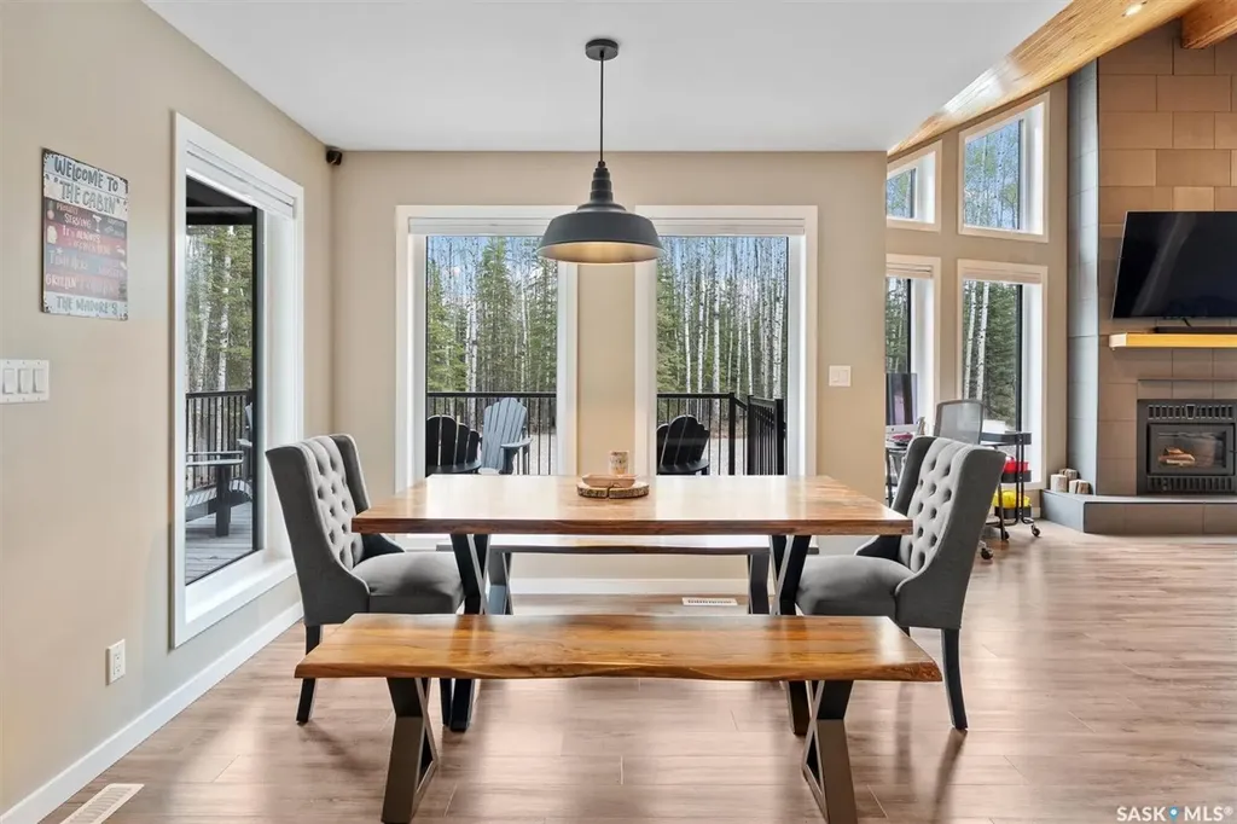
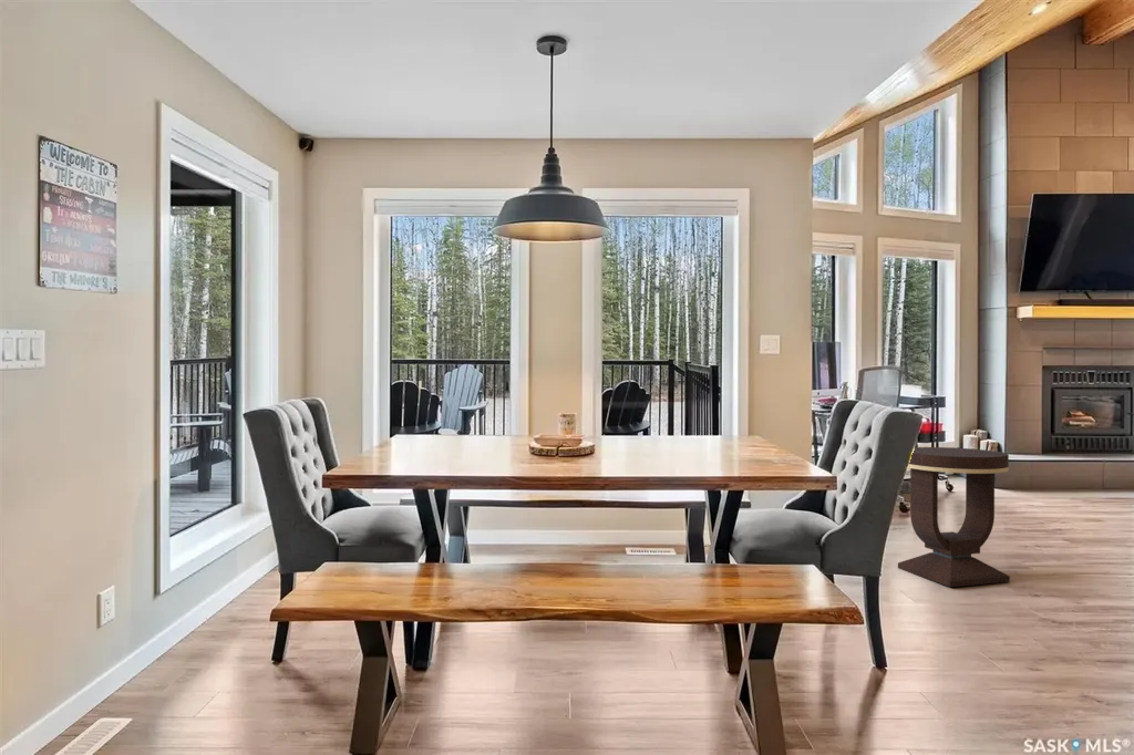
+ side table (965, 517)
